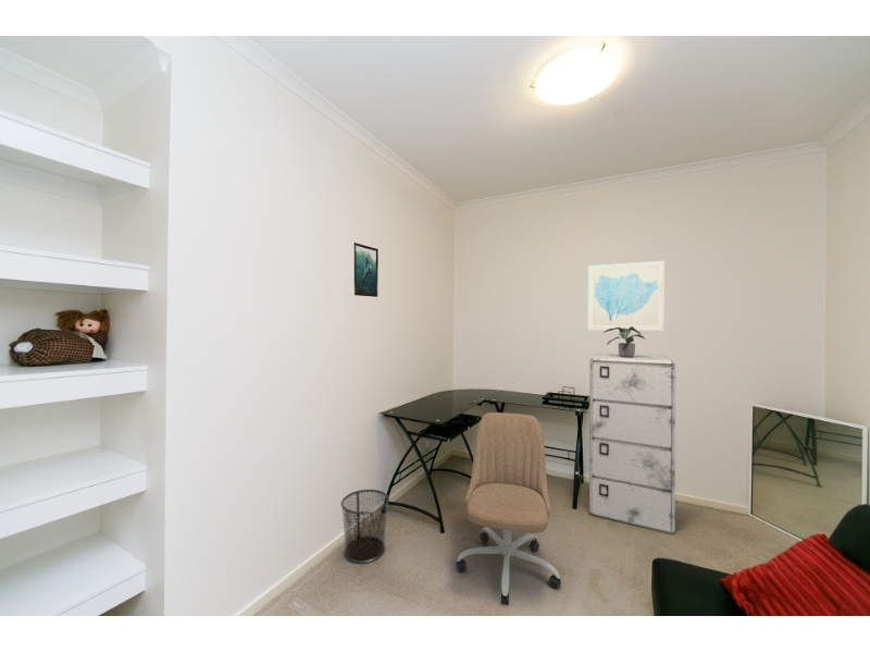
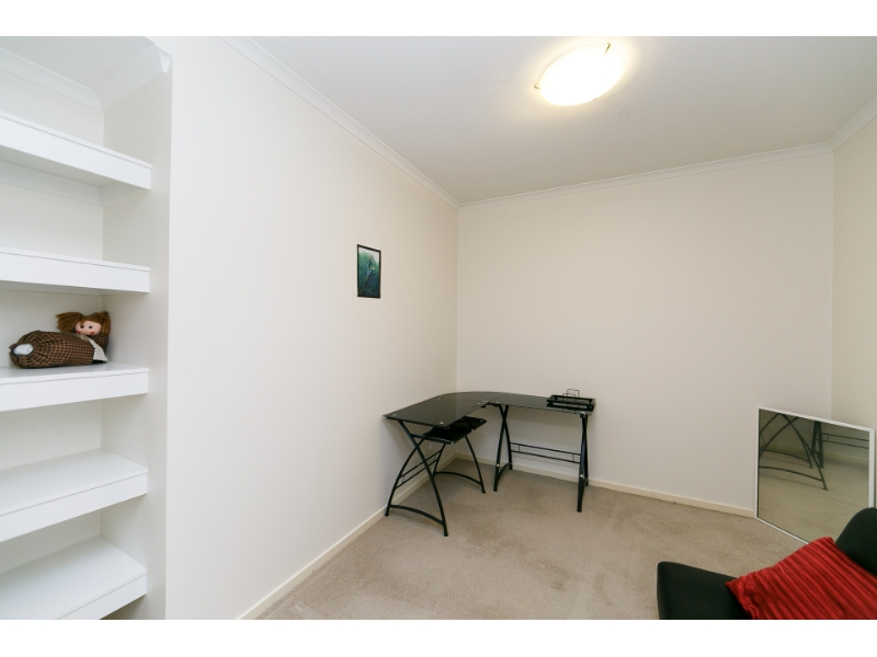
- office chair (507, 496)
- waste bin (364, 525)
- wall art (624, 296)
- filing cabinet (630, 431)
- potted plant (625, 340)
